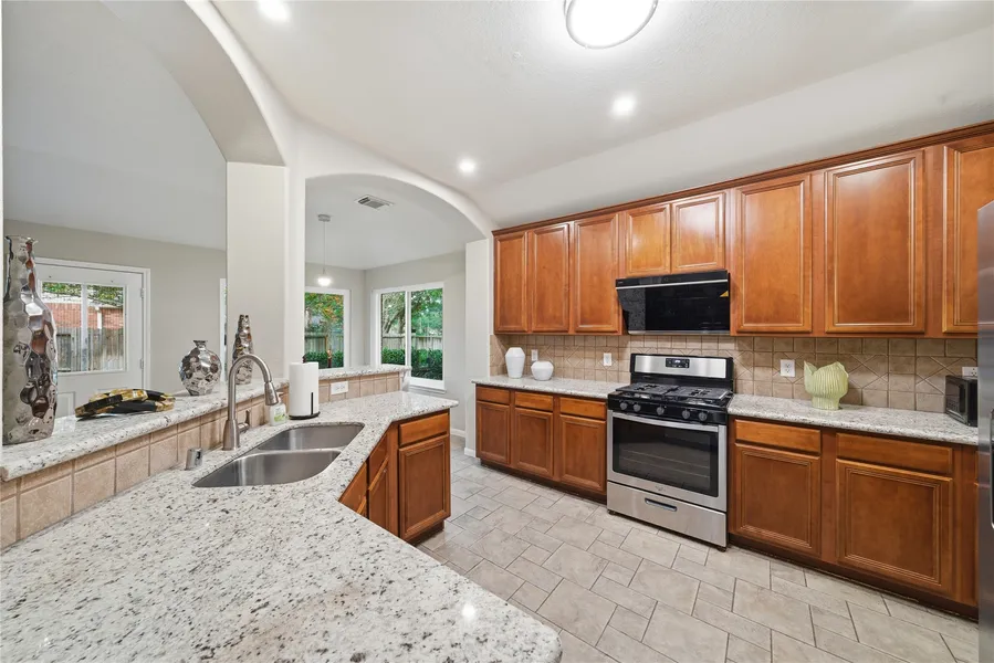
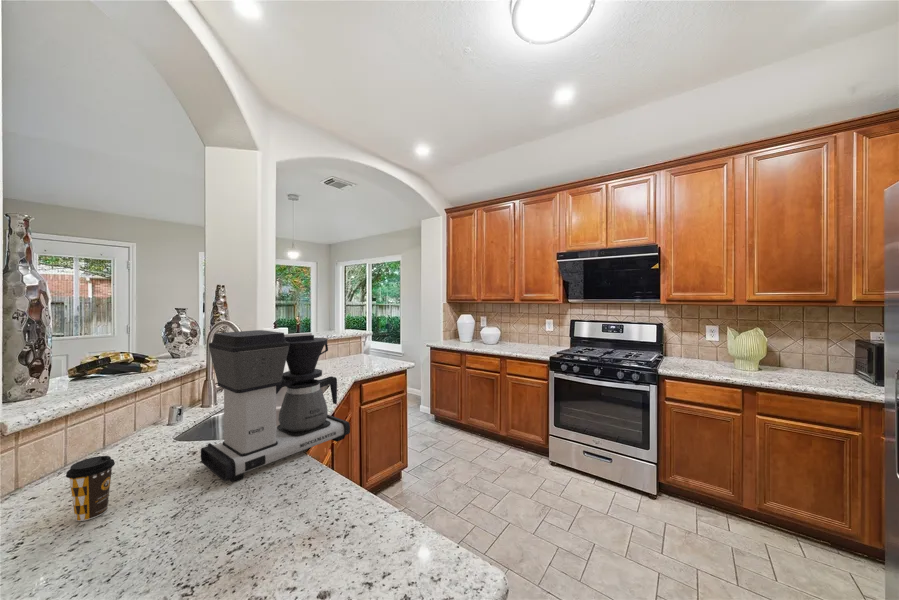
+ coffee cup (91, 488)
+ coffee maker (280, 388)
